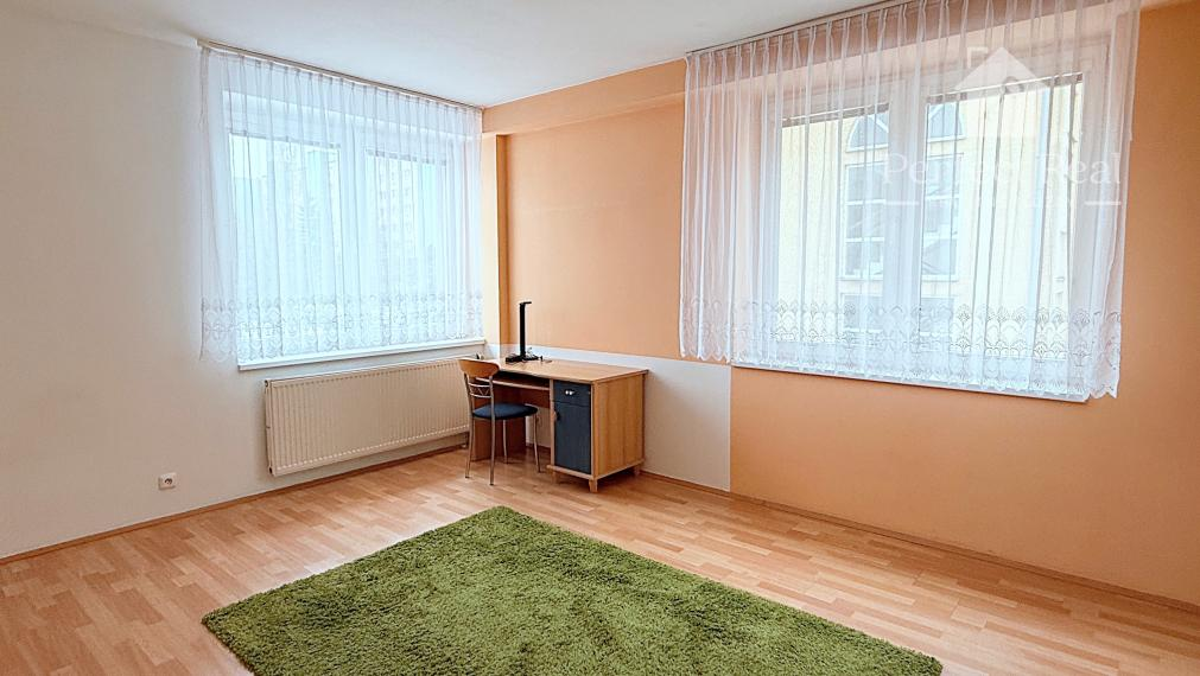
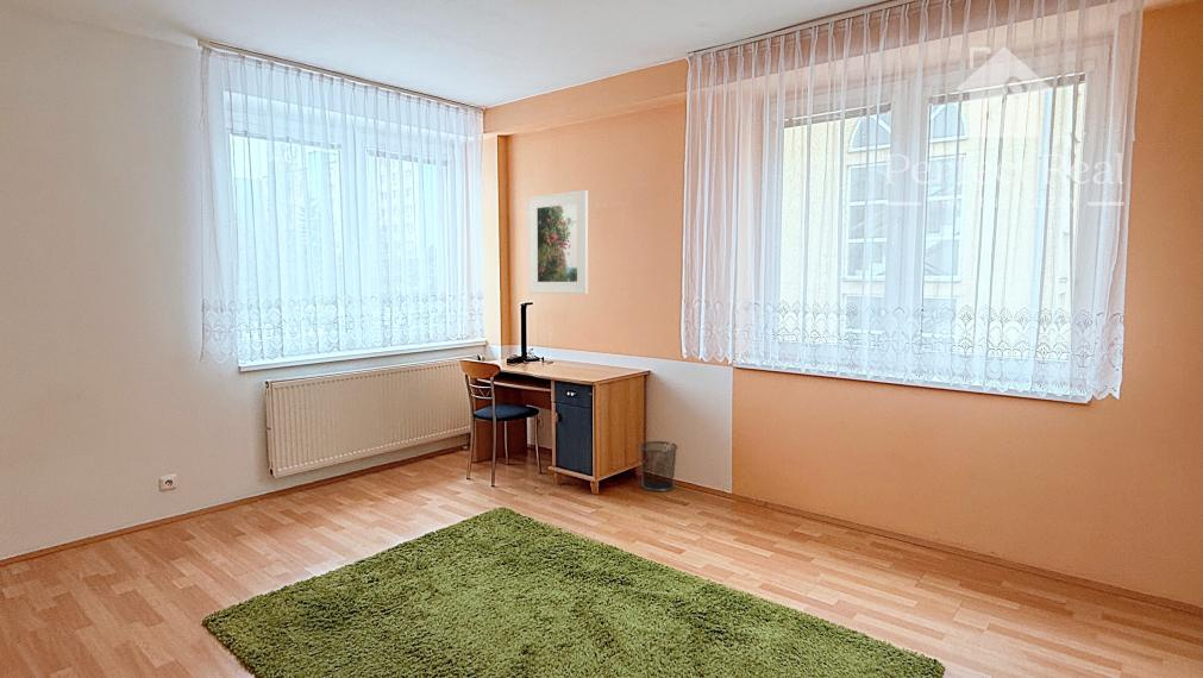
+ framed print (557, 244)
+ waste bin (658, 465)
